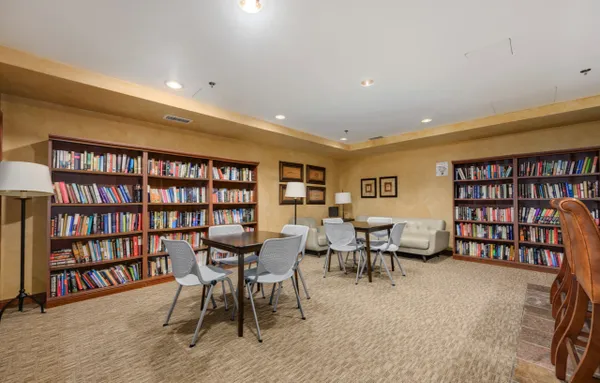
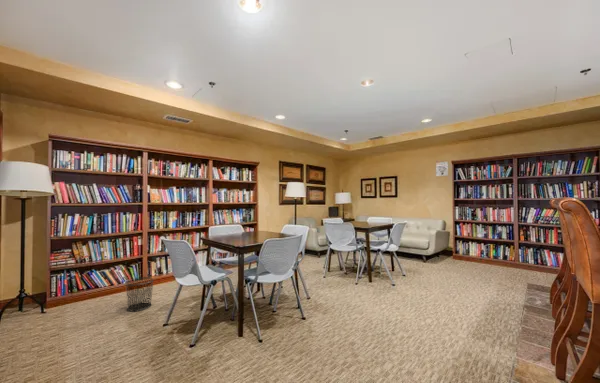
+ waste bin (139, 293)
